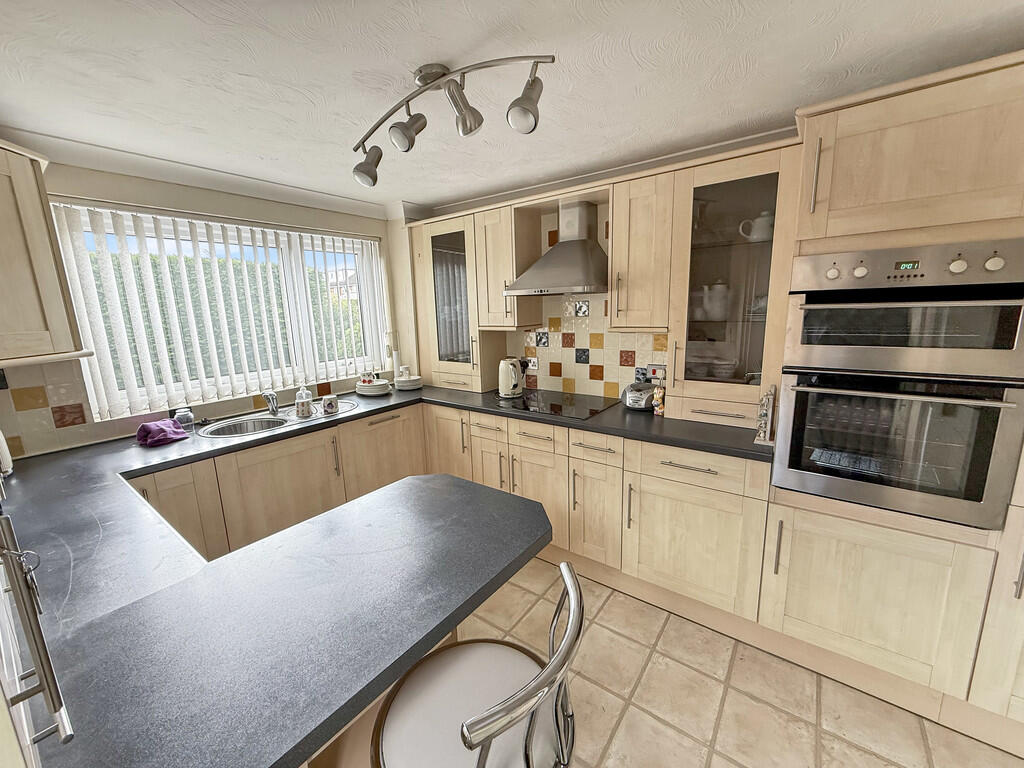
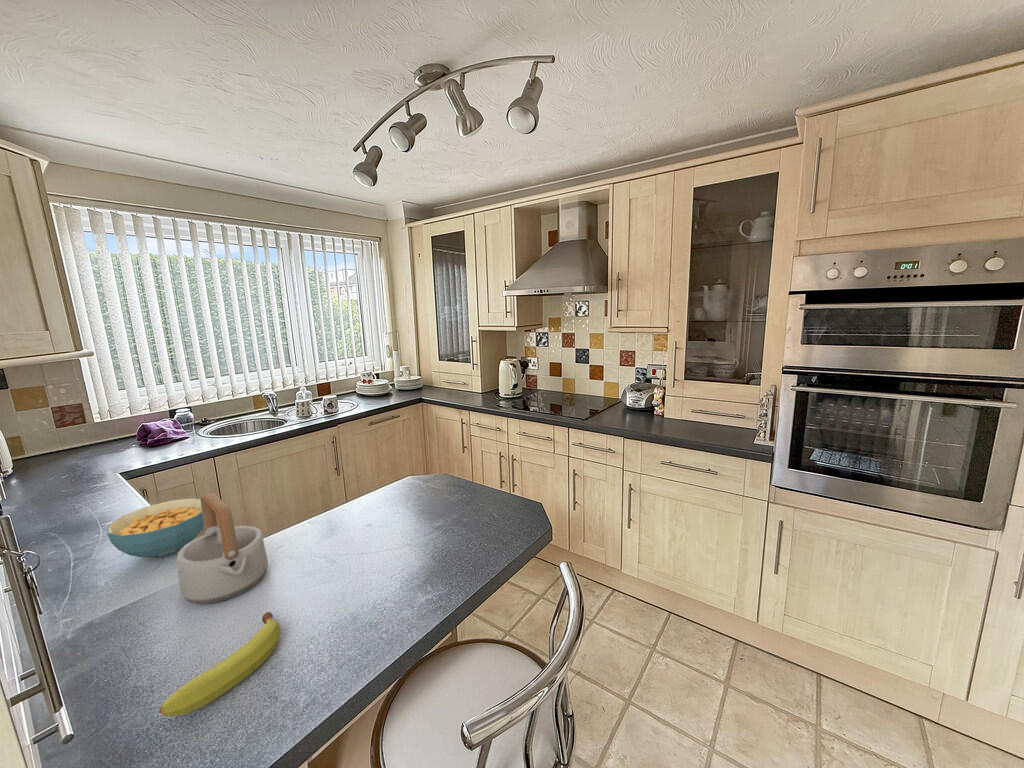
+ teapot (223, 545)
+ fruit (228, 658)
+ cereal bowl (163, 533)
